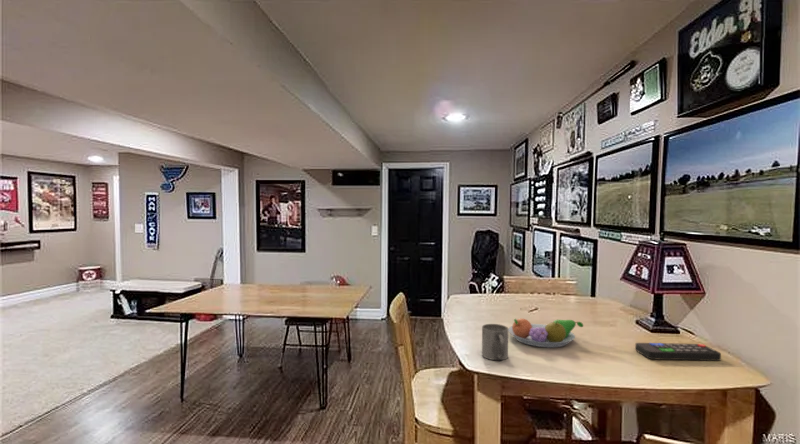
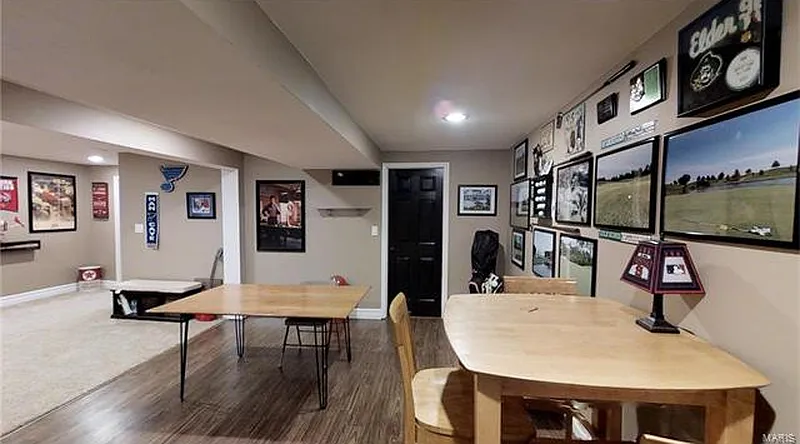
- remote control (676, 350)
- fruit bowl (543, 326)
- mug (496, 343)
